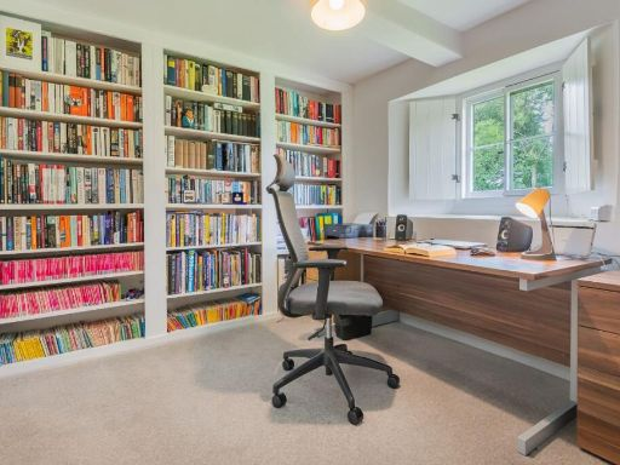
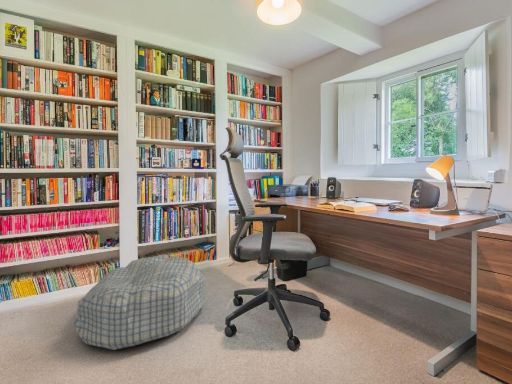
+ dog bed (146, 289)
